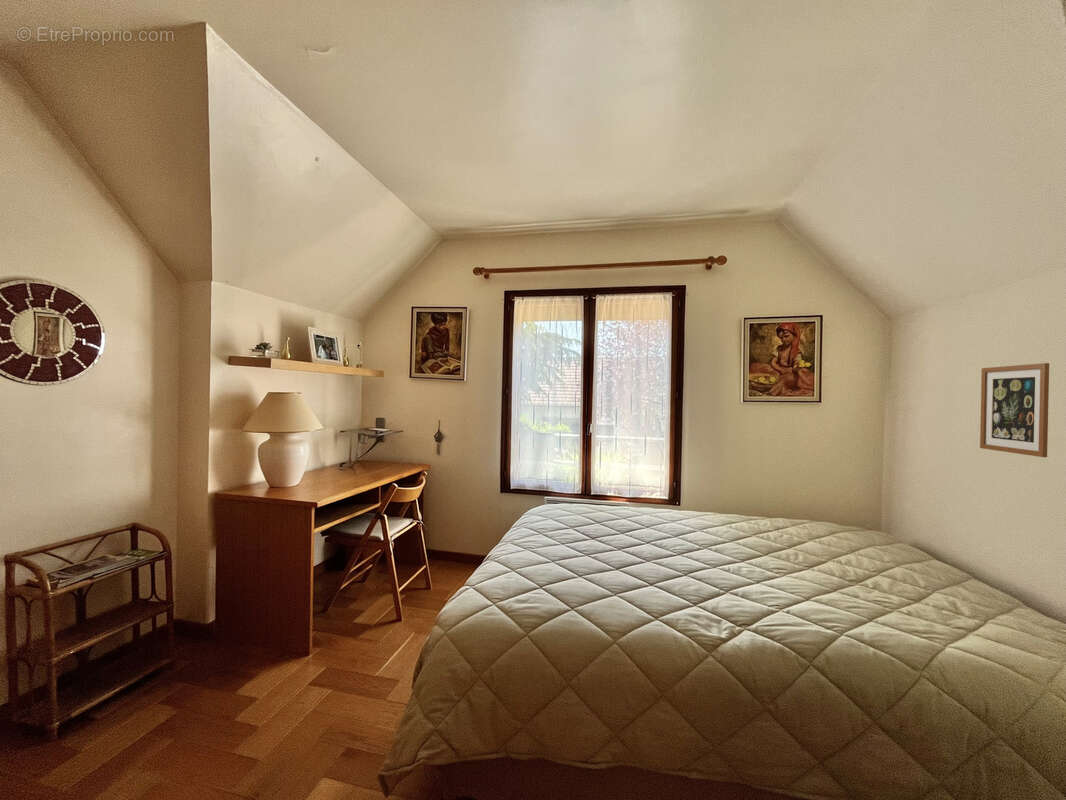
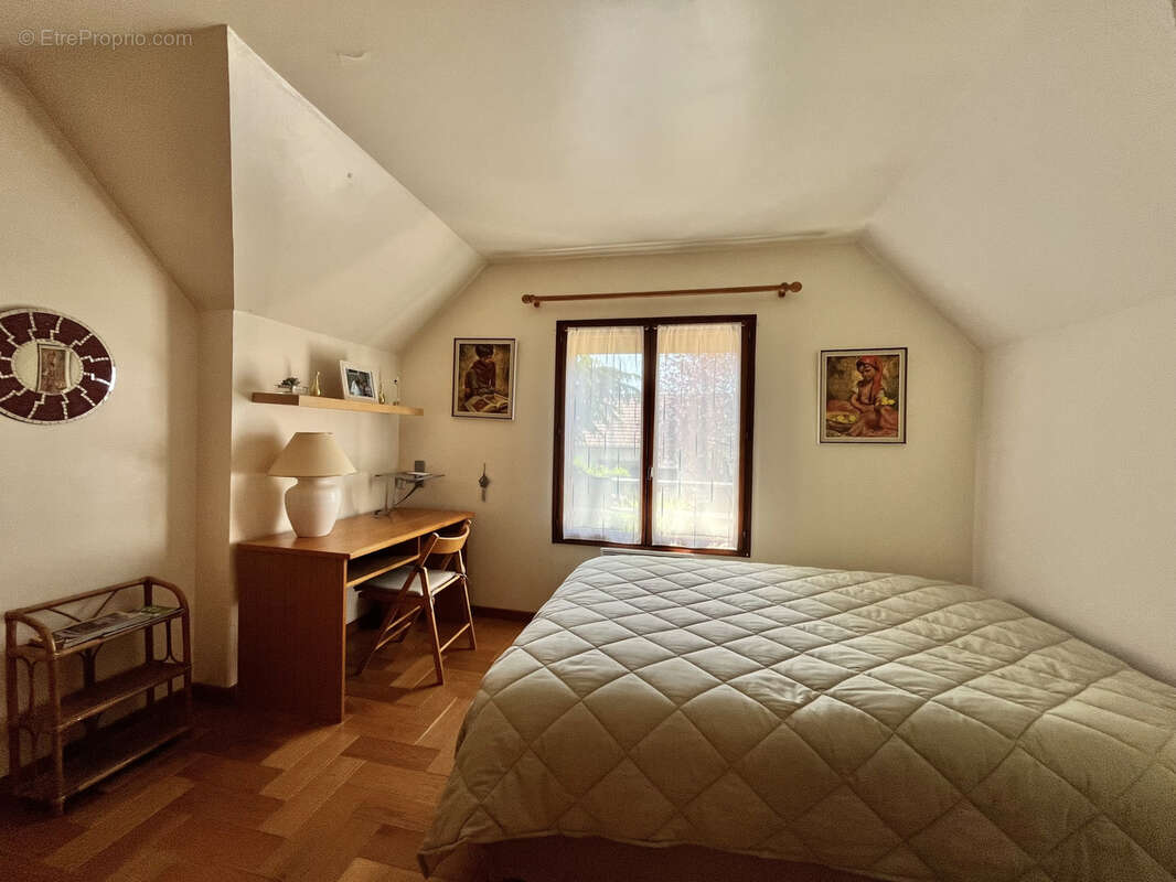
- wall art (1011, 409)
